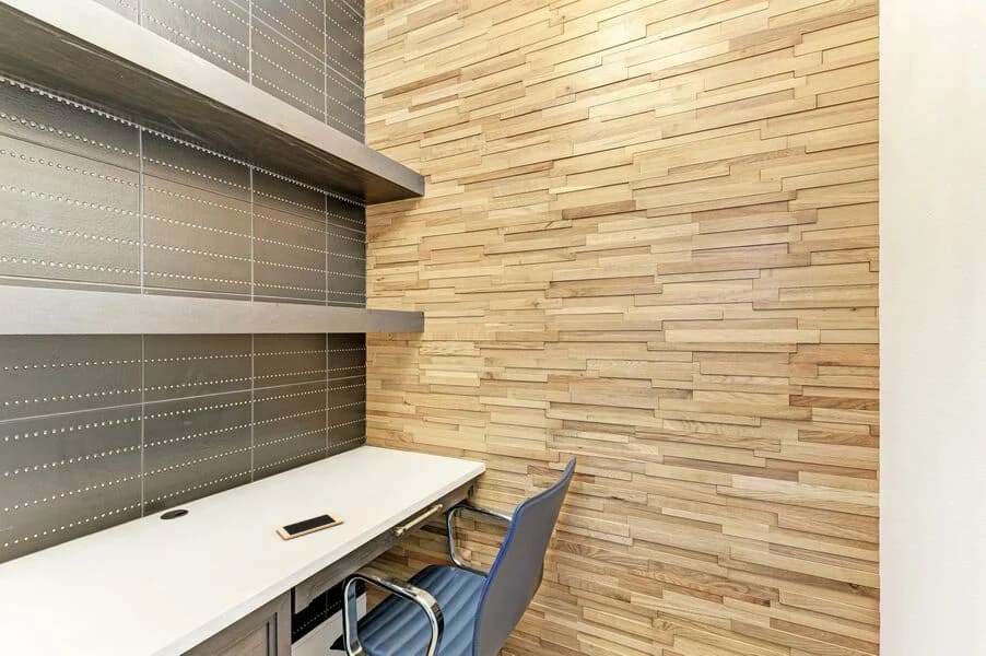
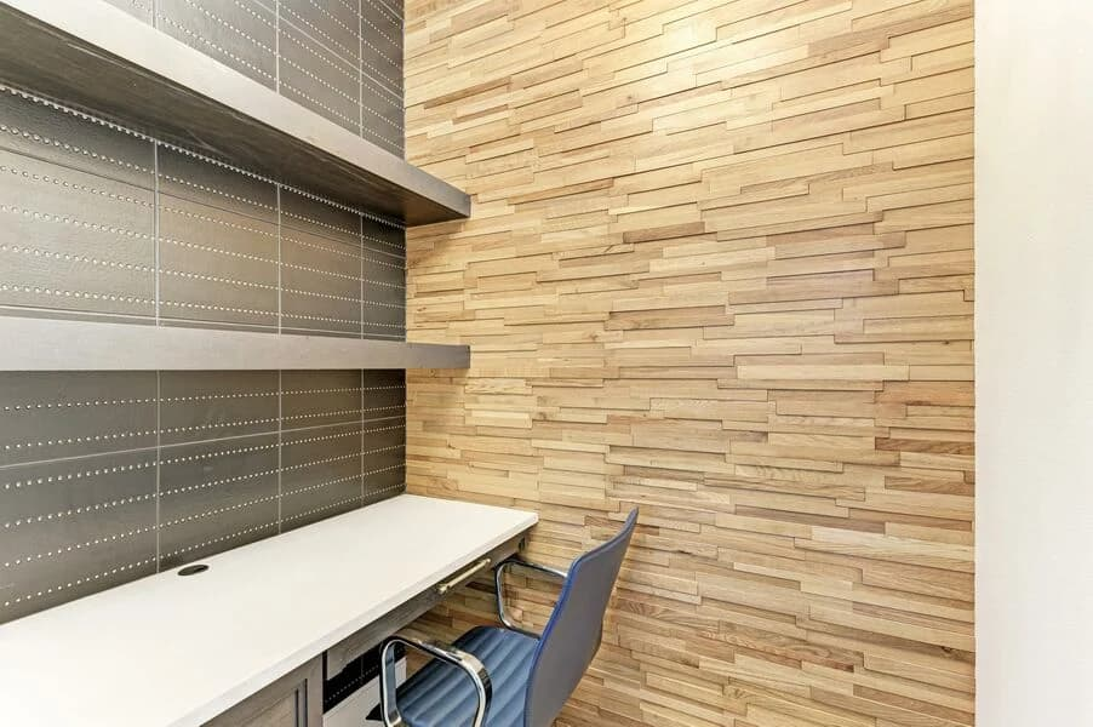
- cell phone (310, 525)
